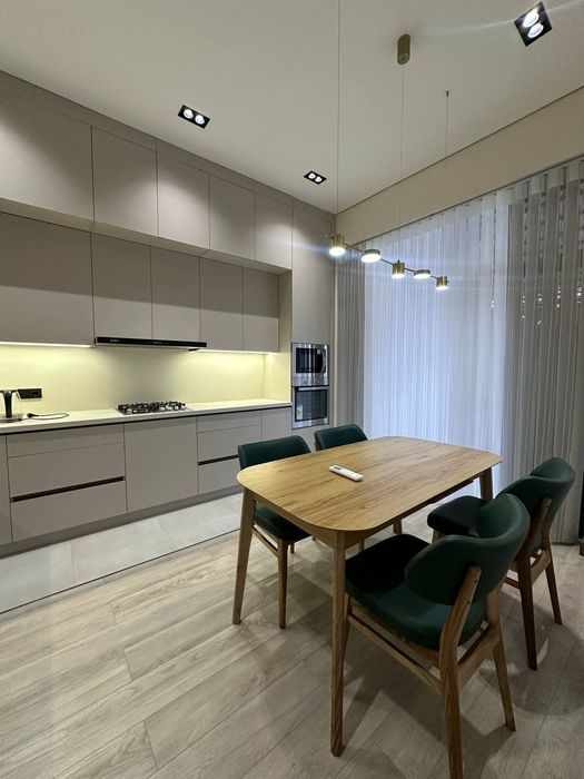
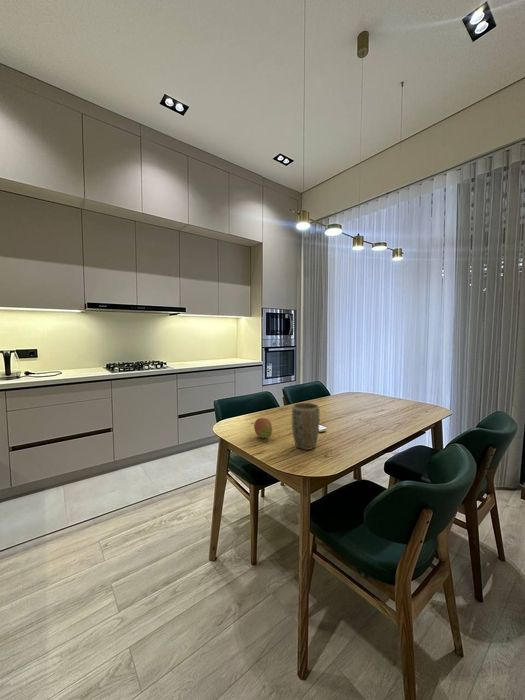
+ plant pot (305, 425)
+ fruit (263, 427)
